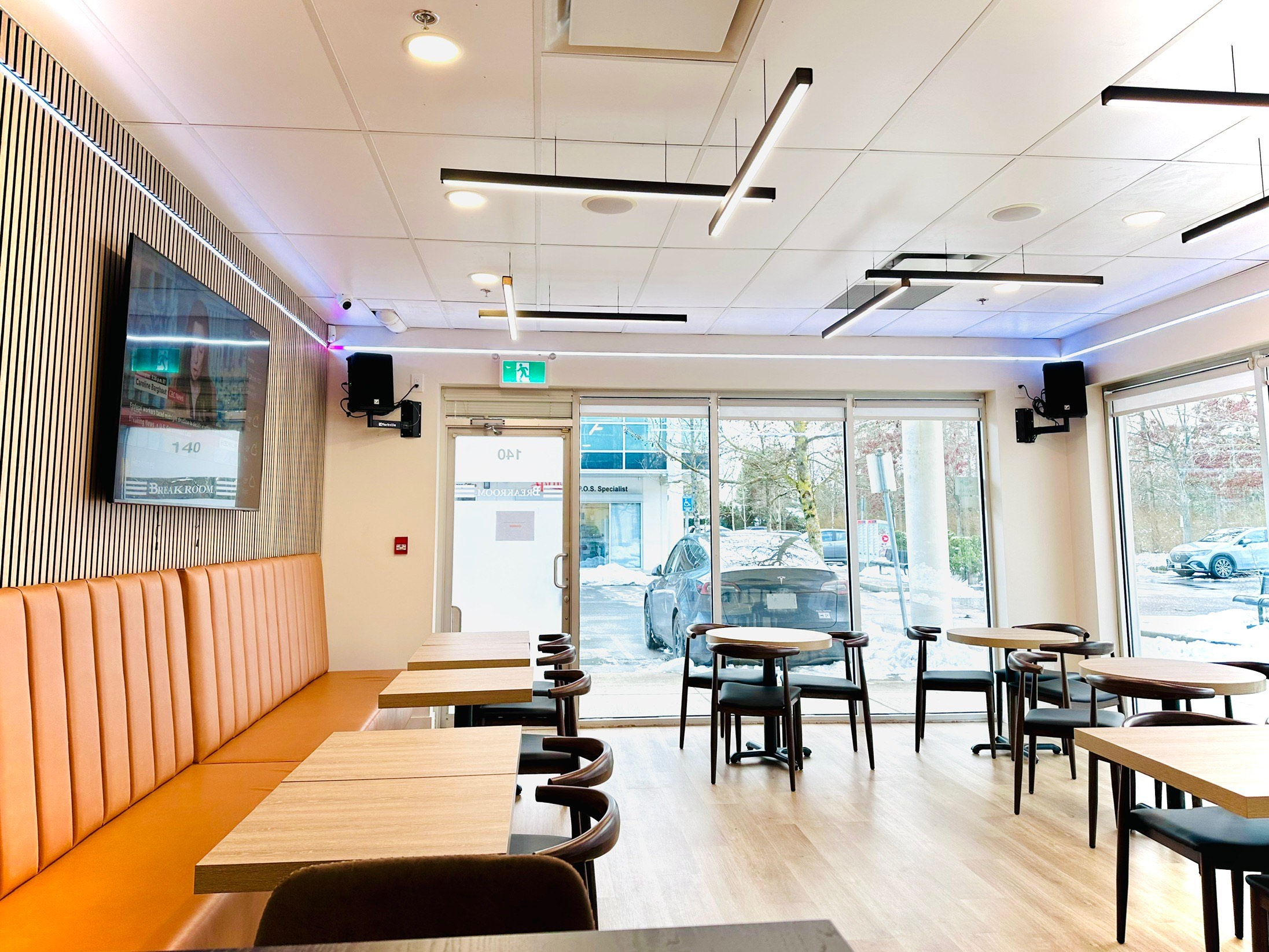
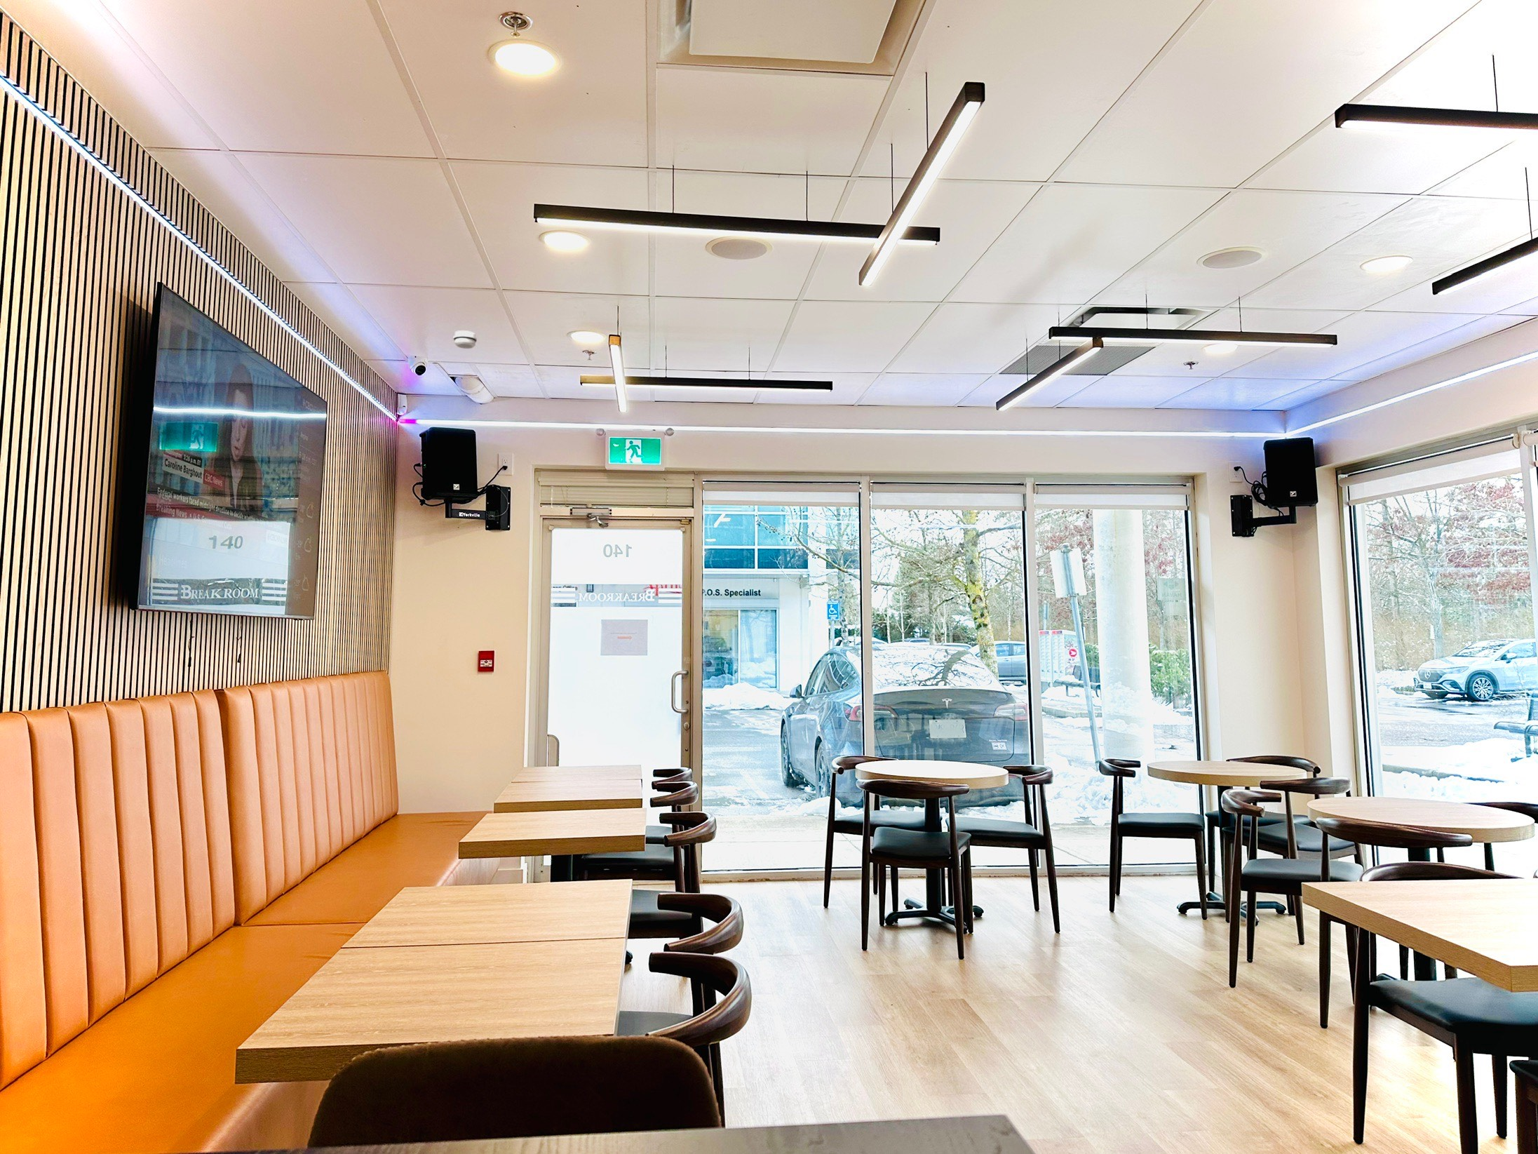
+ smoke detector (465, 339)
